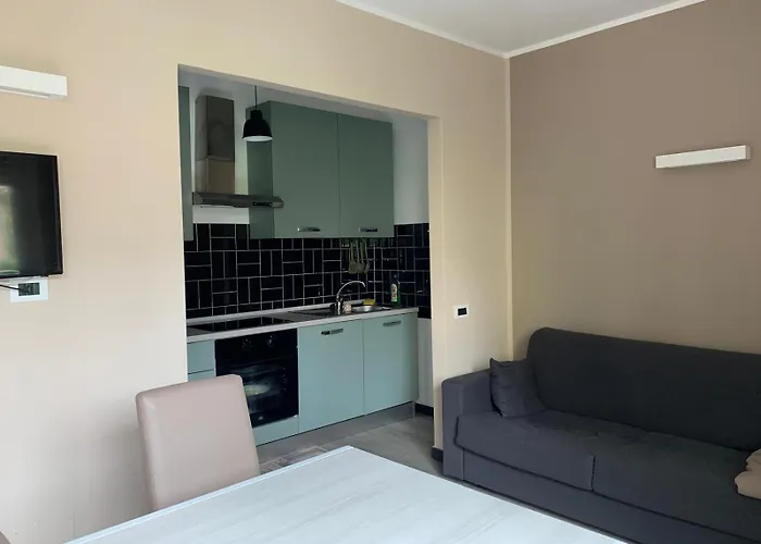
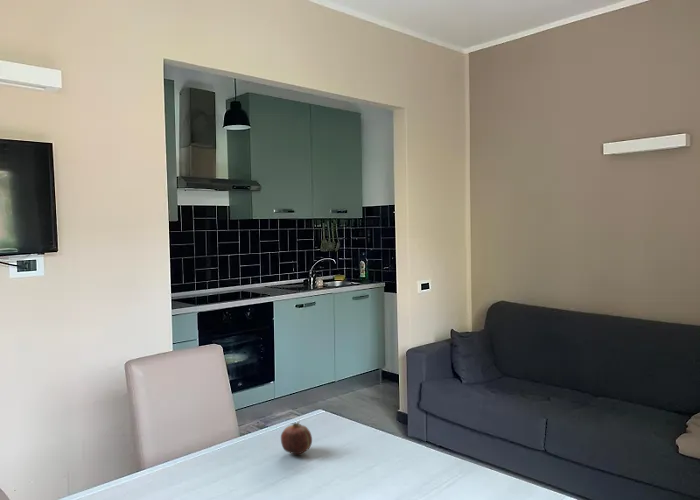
+ fruit (296, 437)
